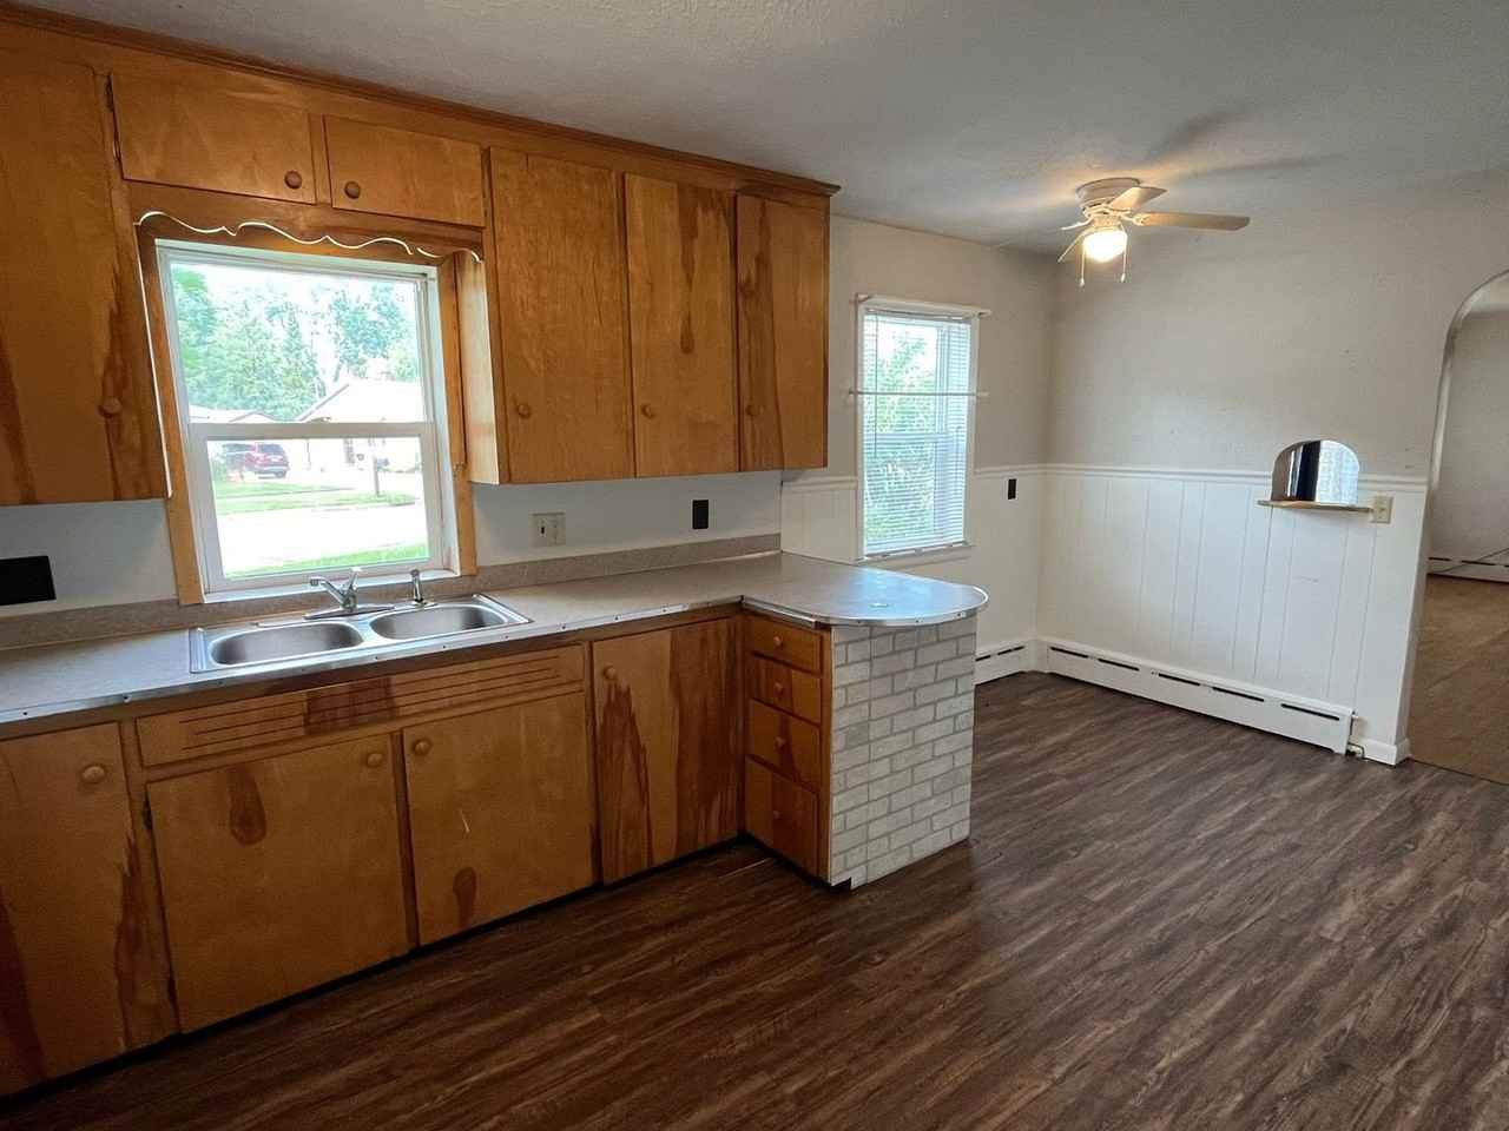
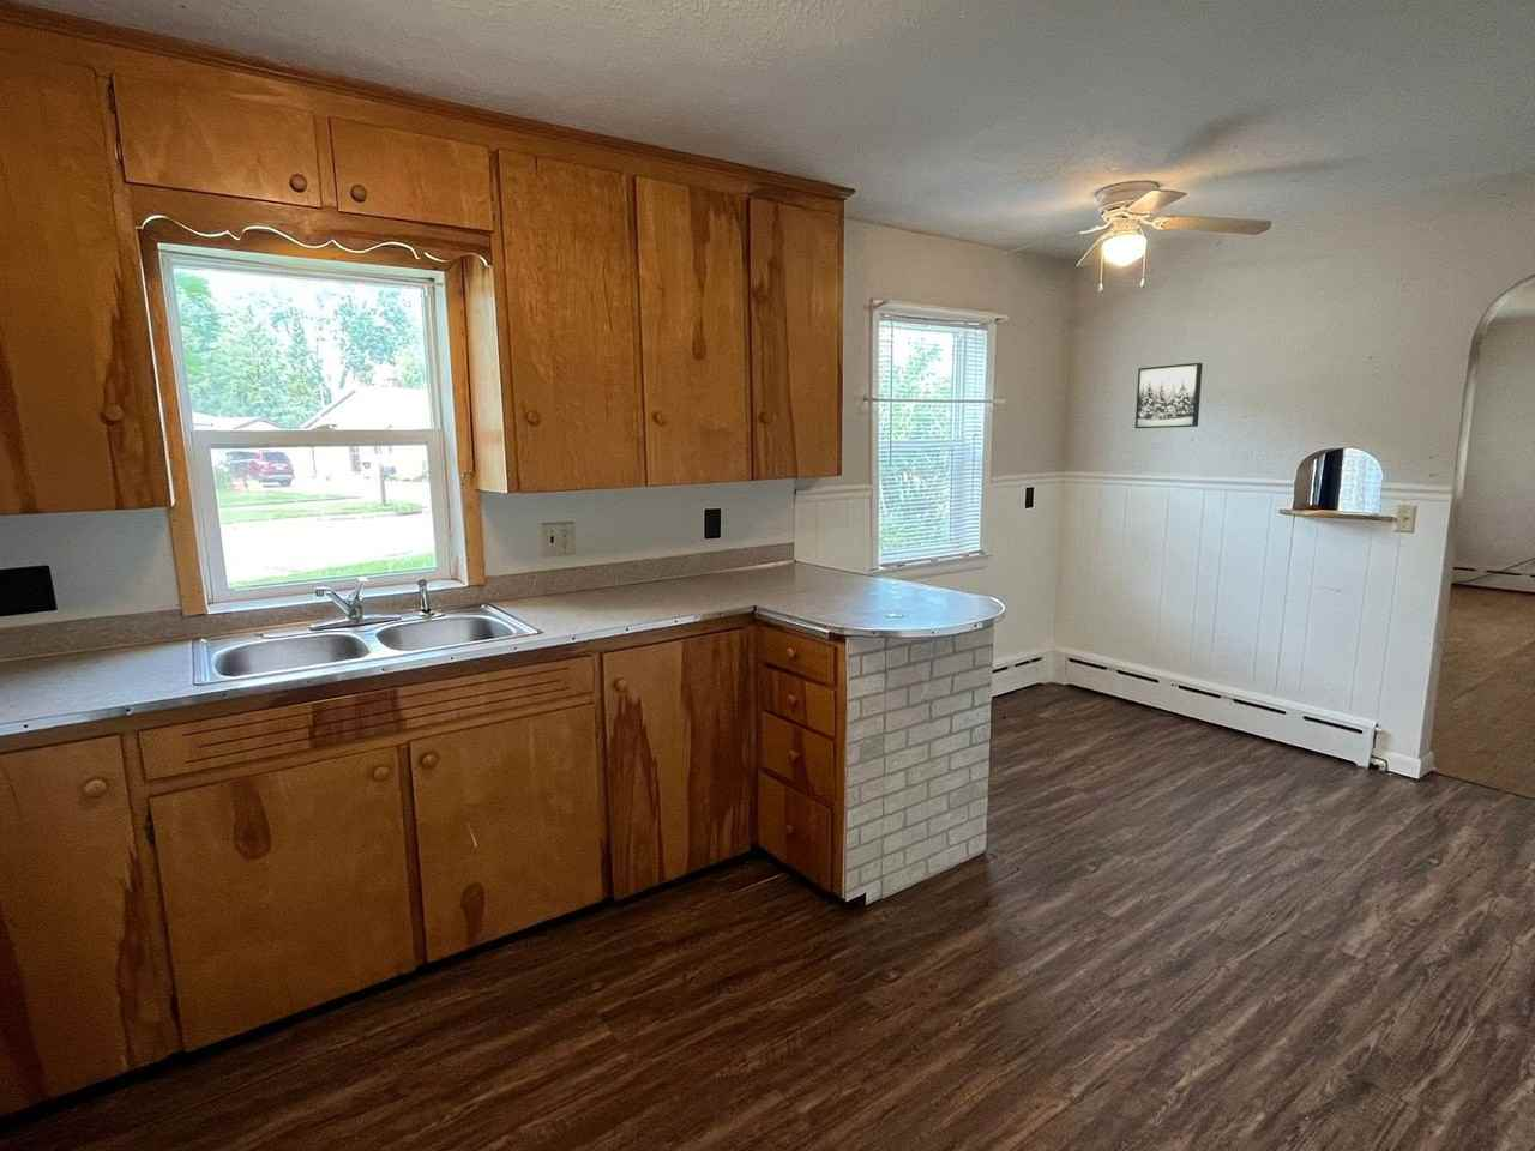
+ wall art (1166, 397)
